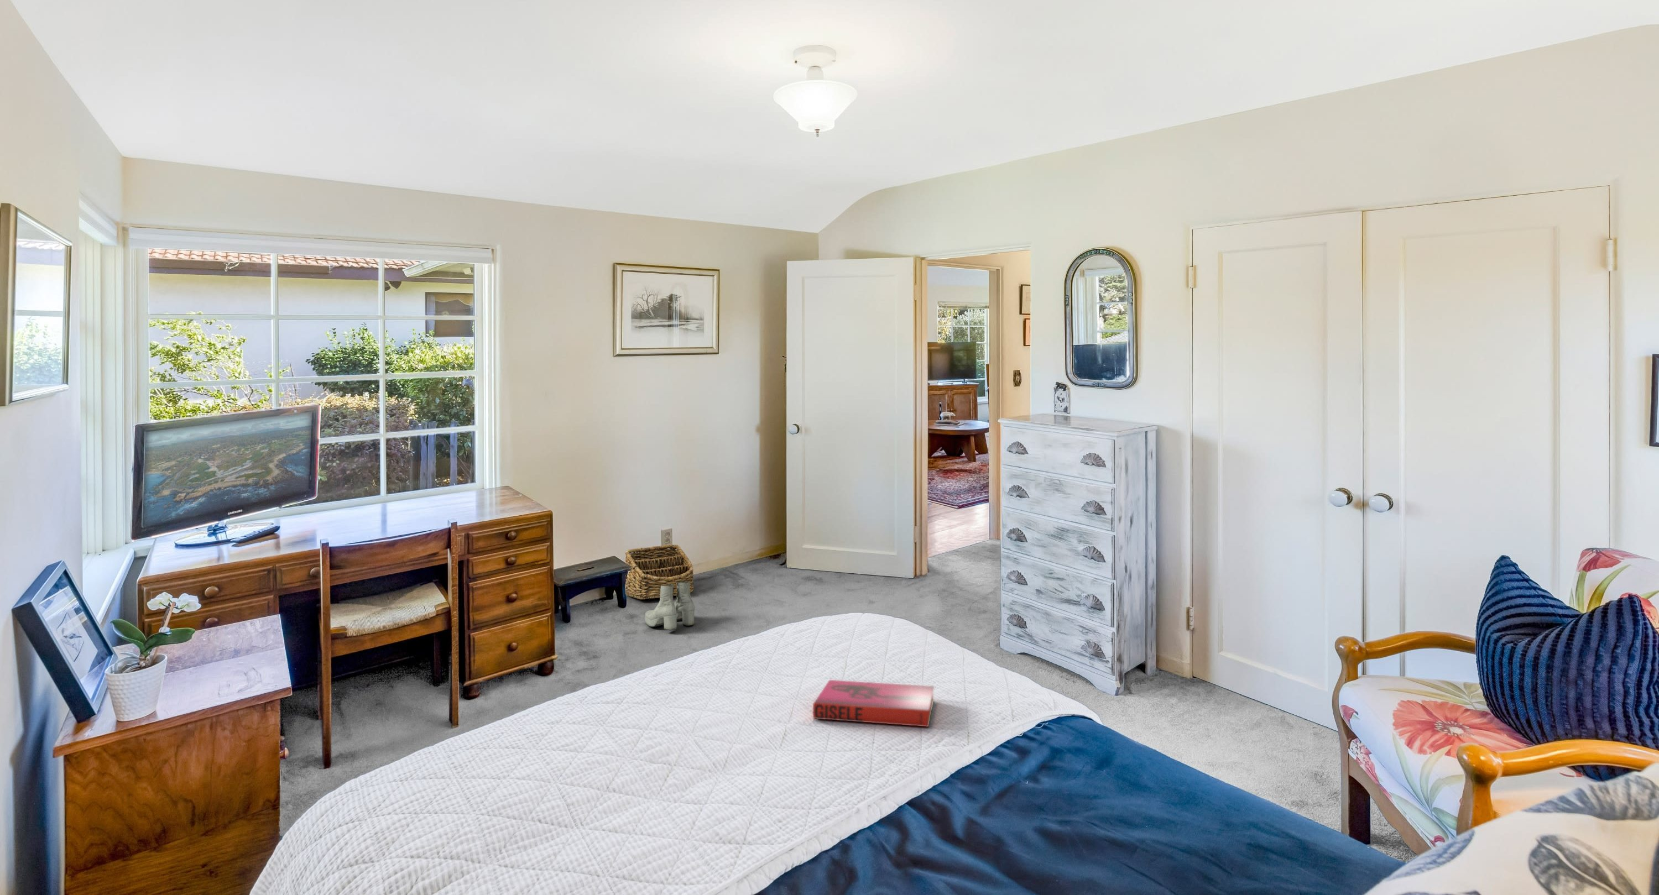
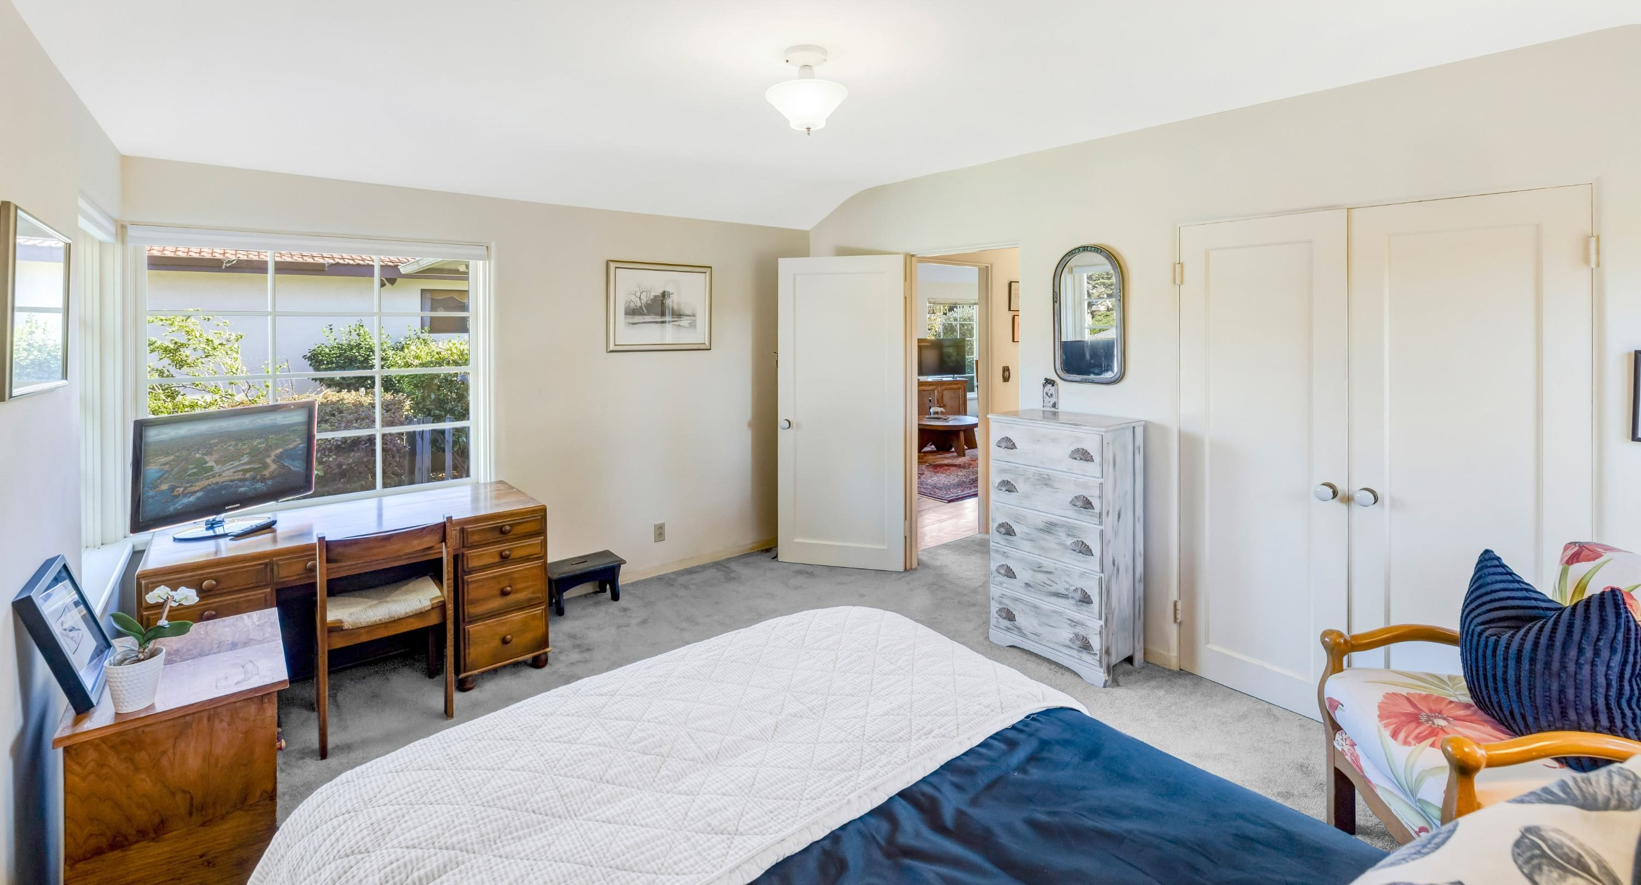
- basket (661, 571)
- hardback book (875, 701)
- boots (670, 603)
